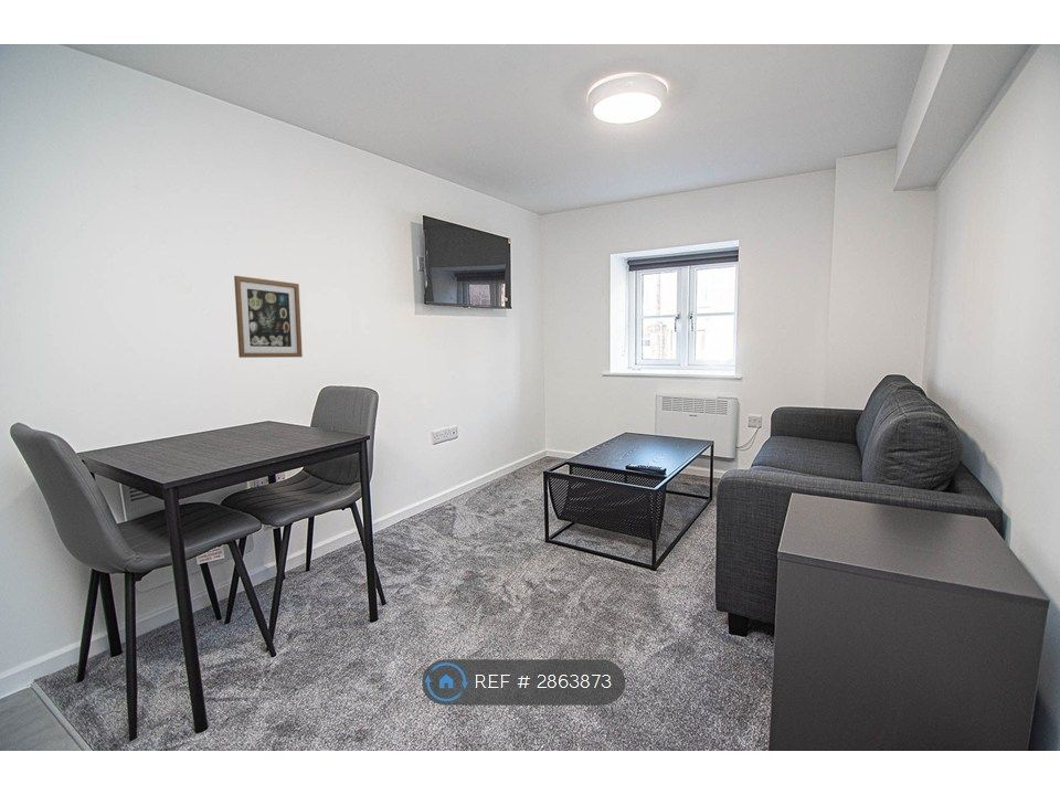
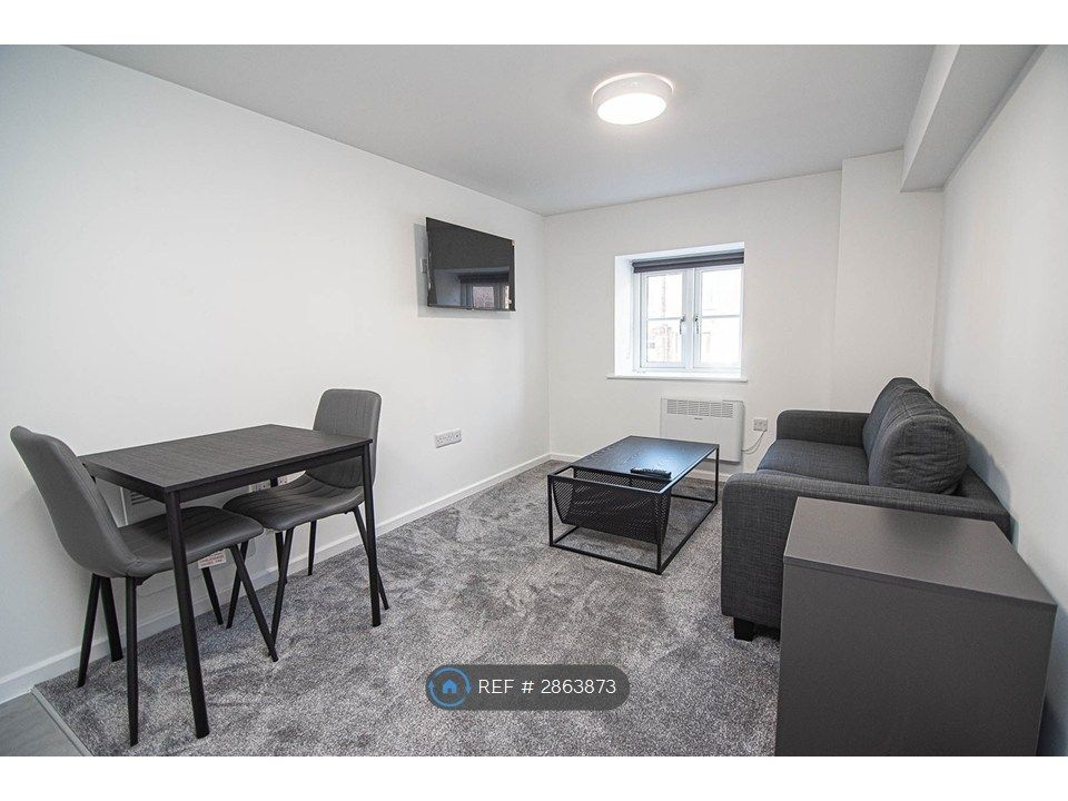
- wall art (269, 318)
